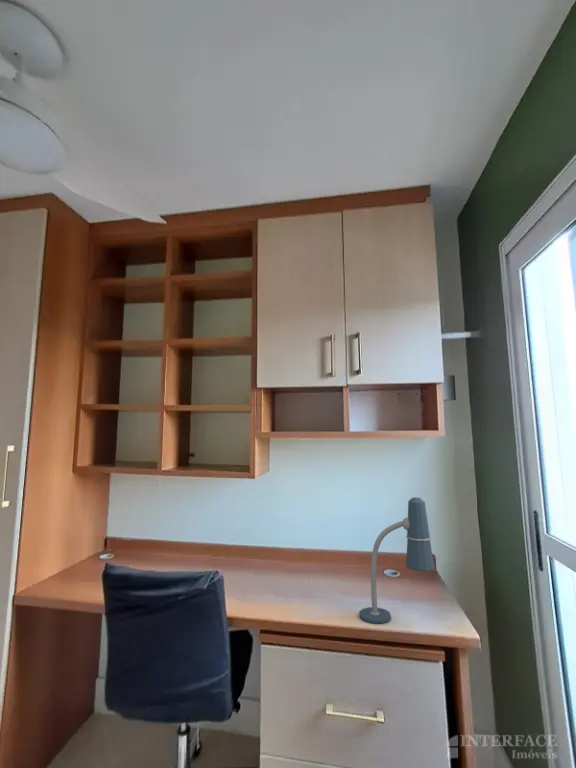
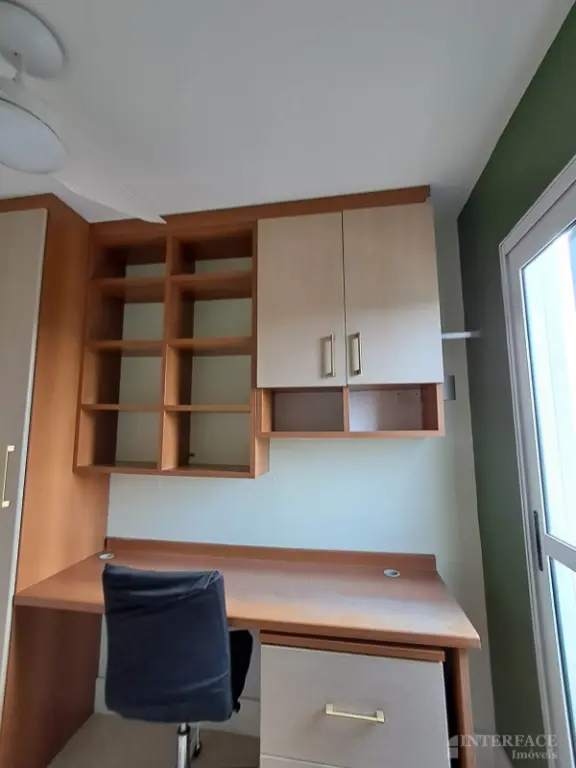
- desk lamp (406, 560)
